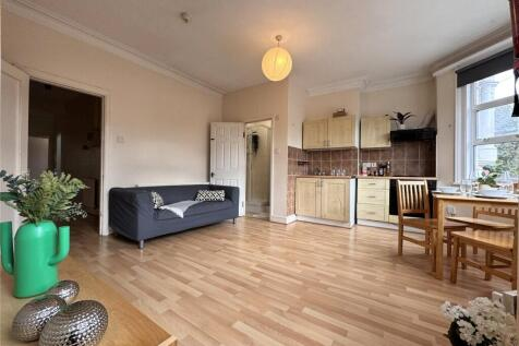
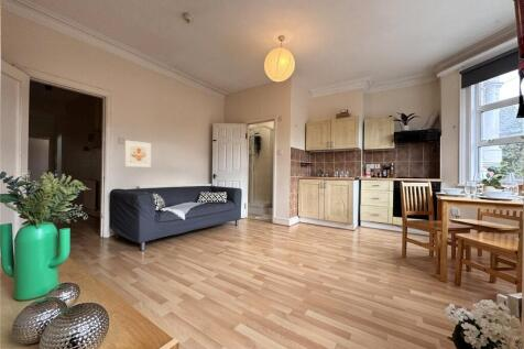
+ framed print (138, 154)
